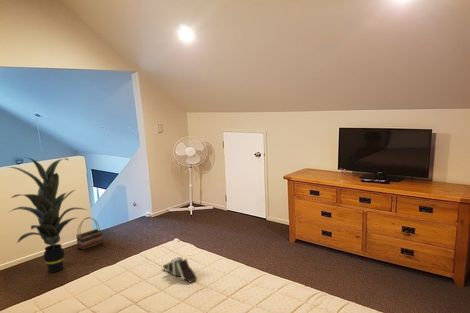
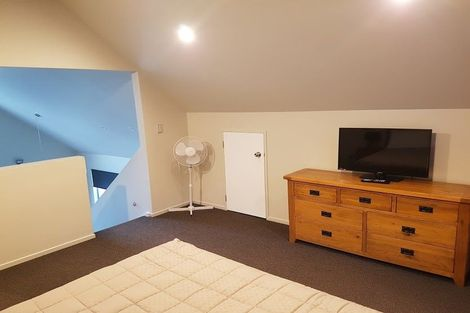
- indoor plant (44, 214)
- basket (89, 231)
- book (178, 266)
